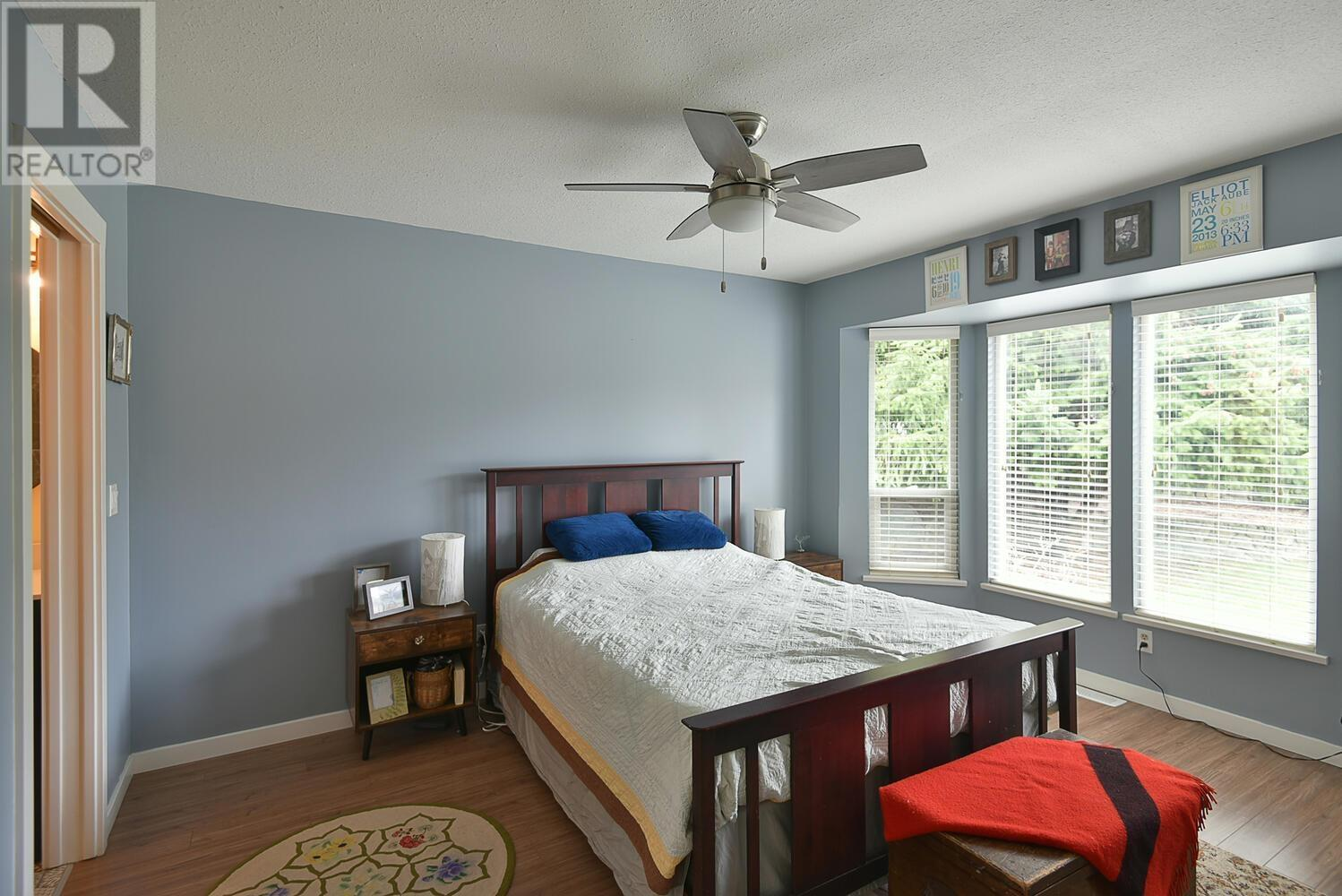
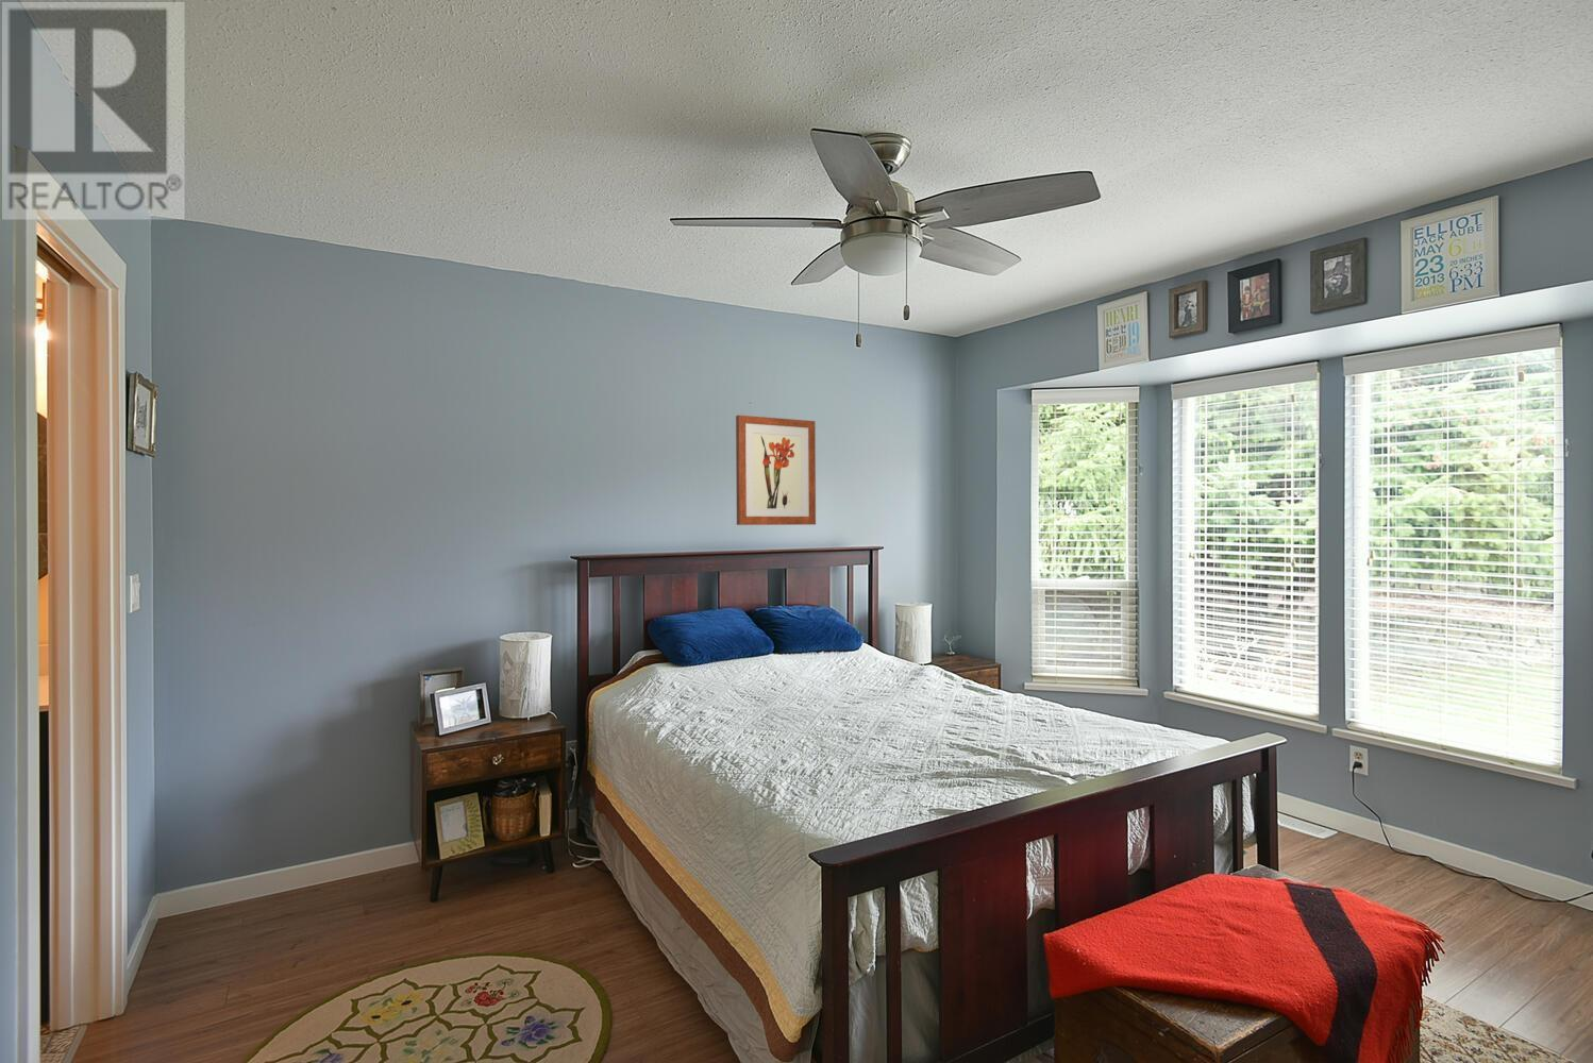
+ wall art (776, 471)
